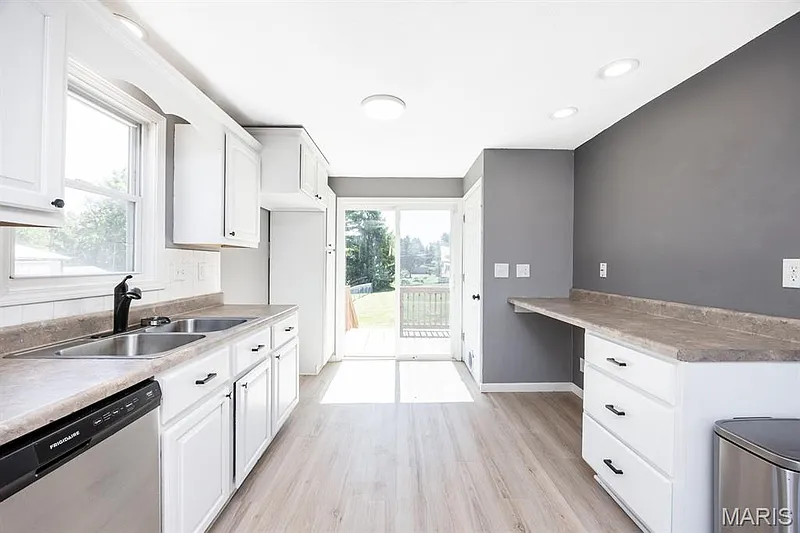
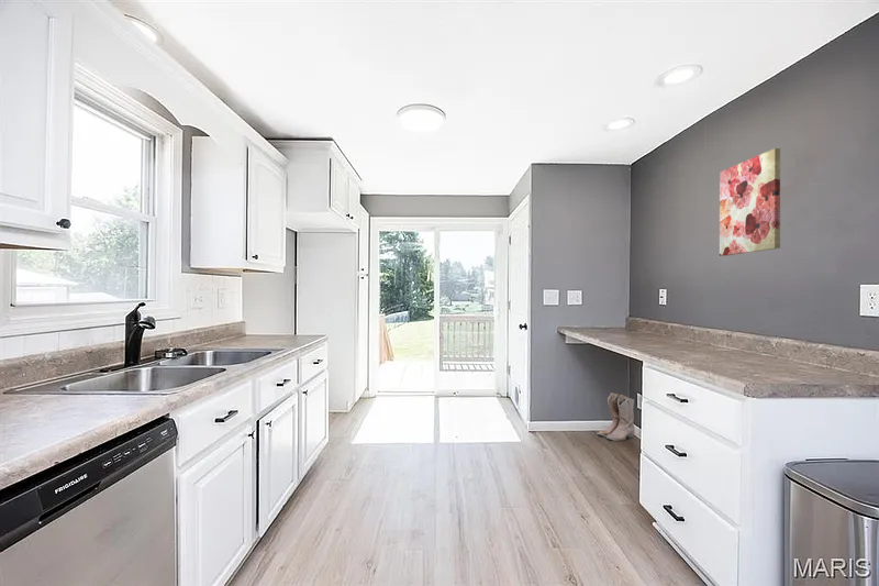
+ wall art (747, 207)
+ boots (615, 414)
